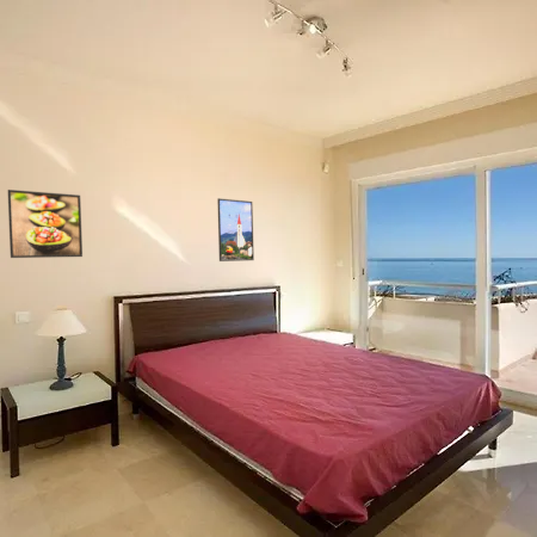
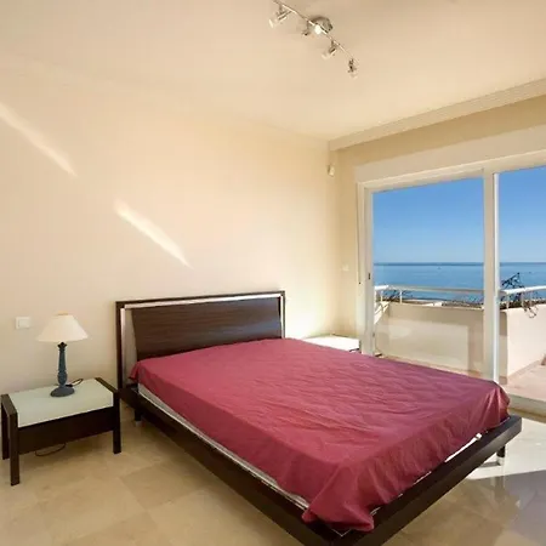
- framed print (236, 230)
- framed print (47, 224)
